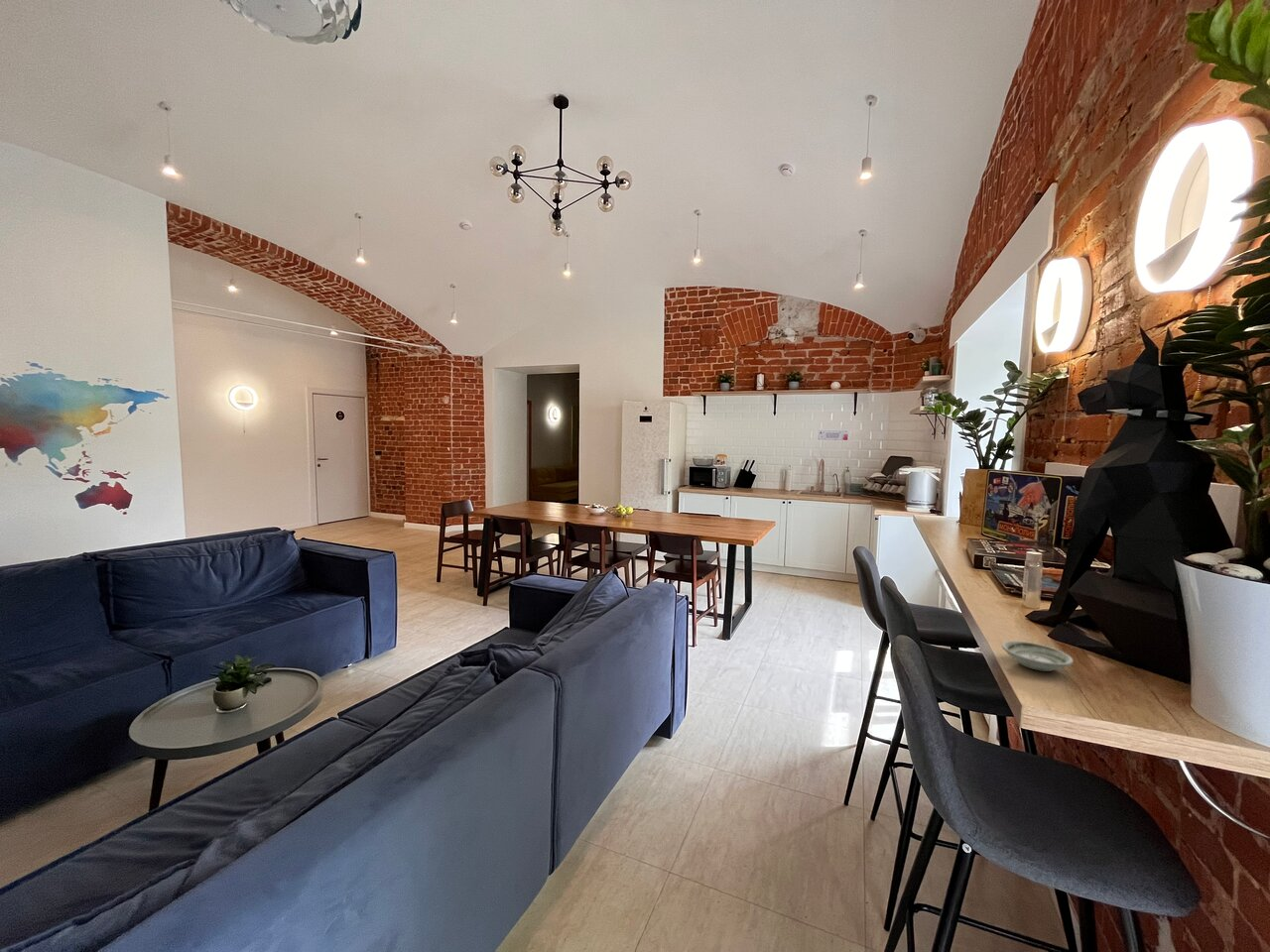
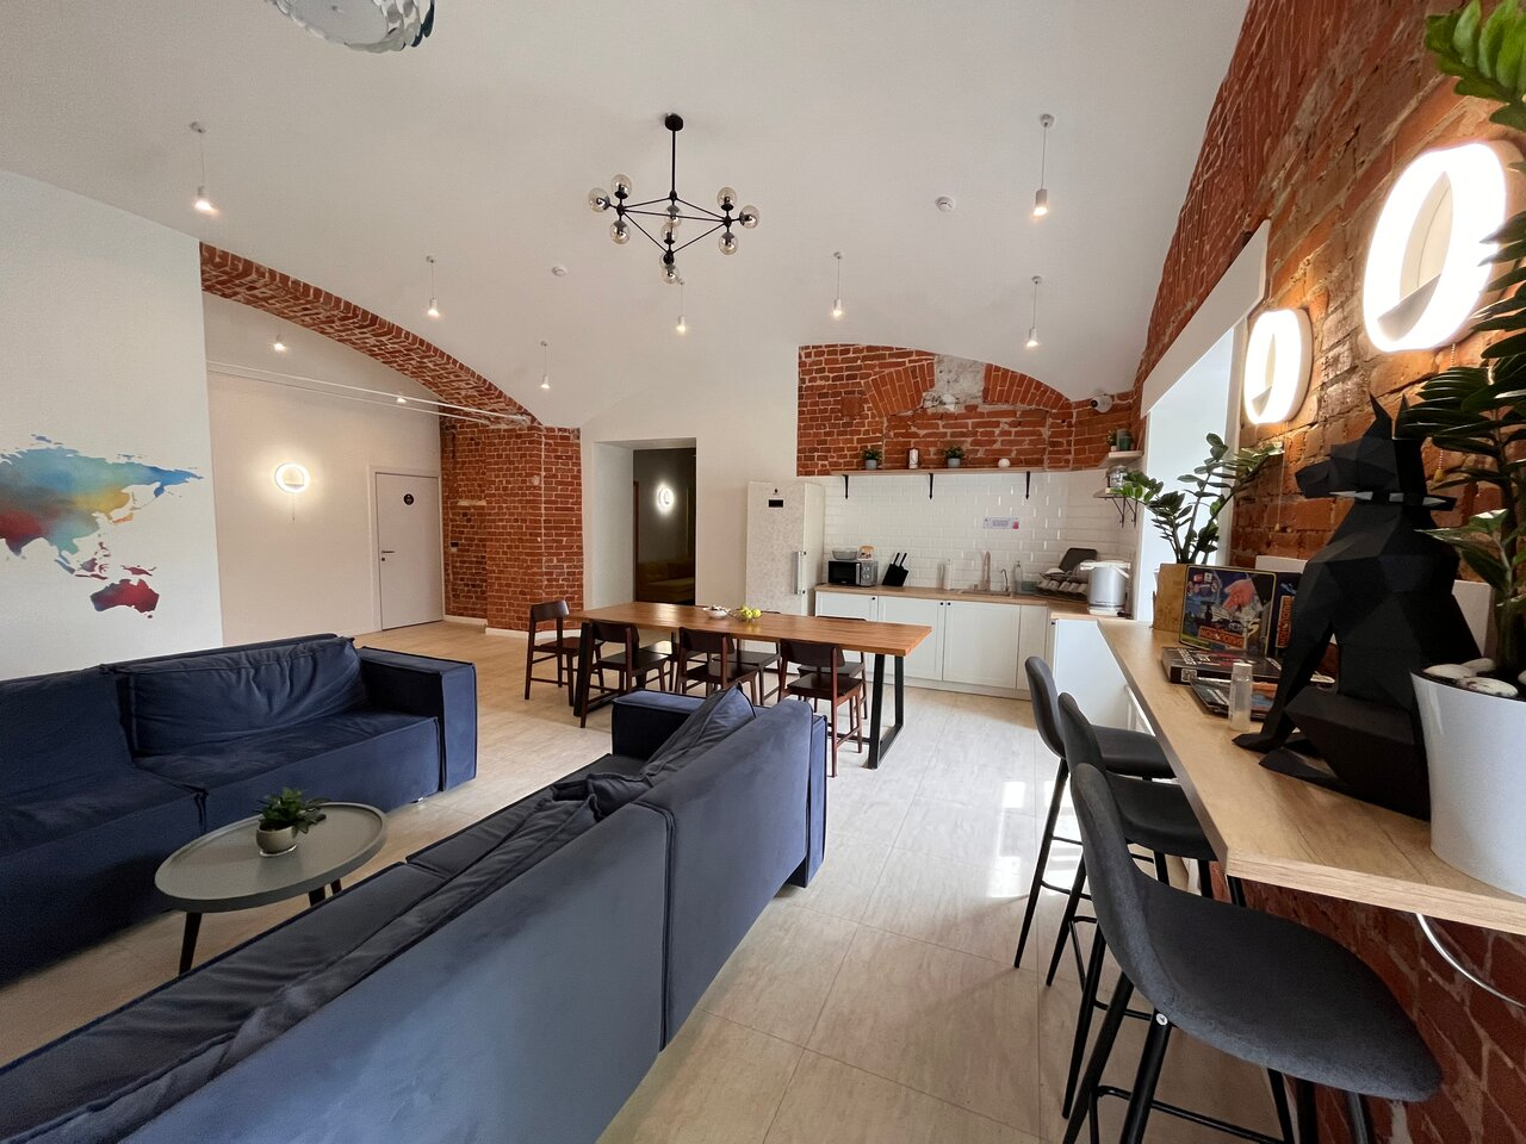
- saucer (1036, 657)
